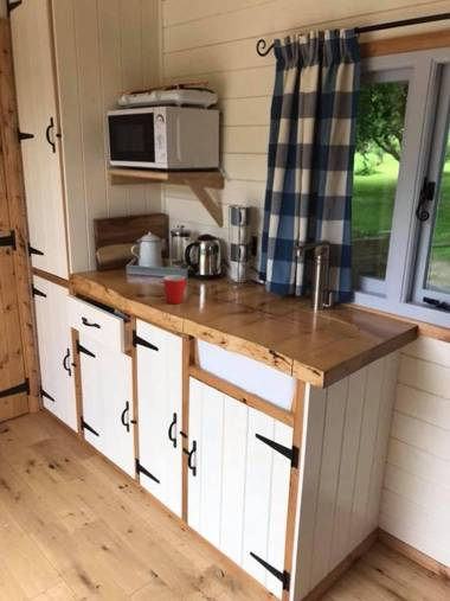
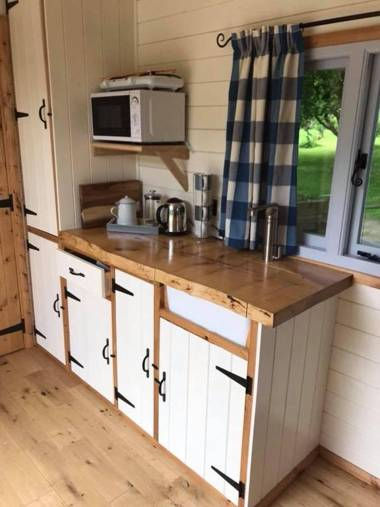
- mug (176, 288)
